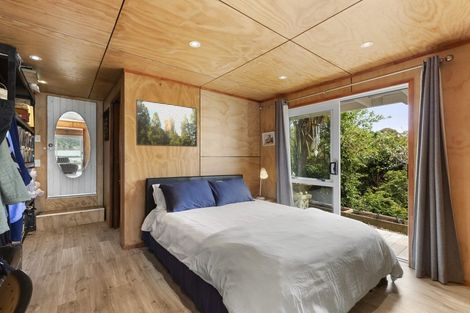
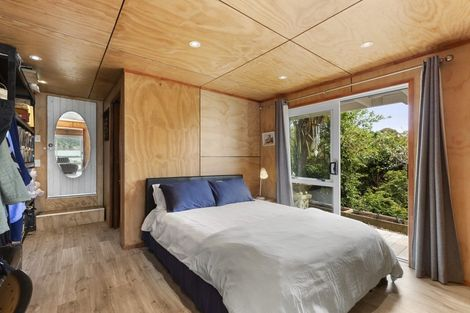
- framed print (169, 125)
